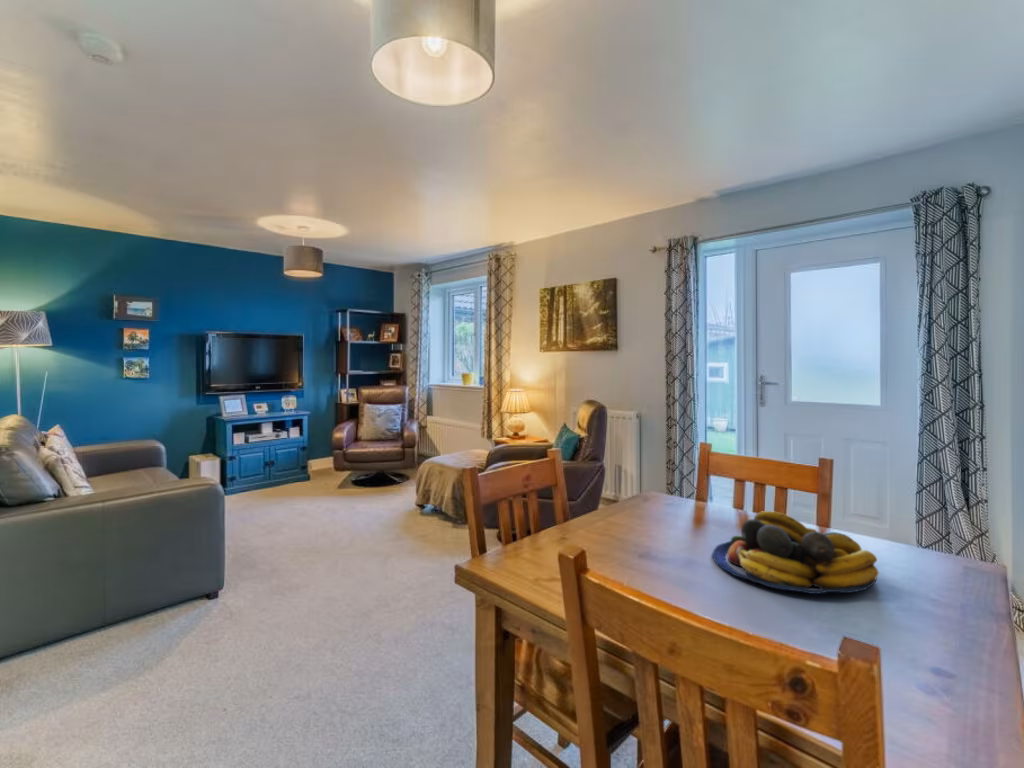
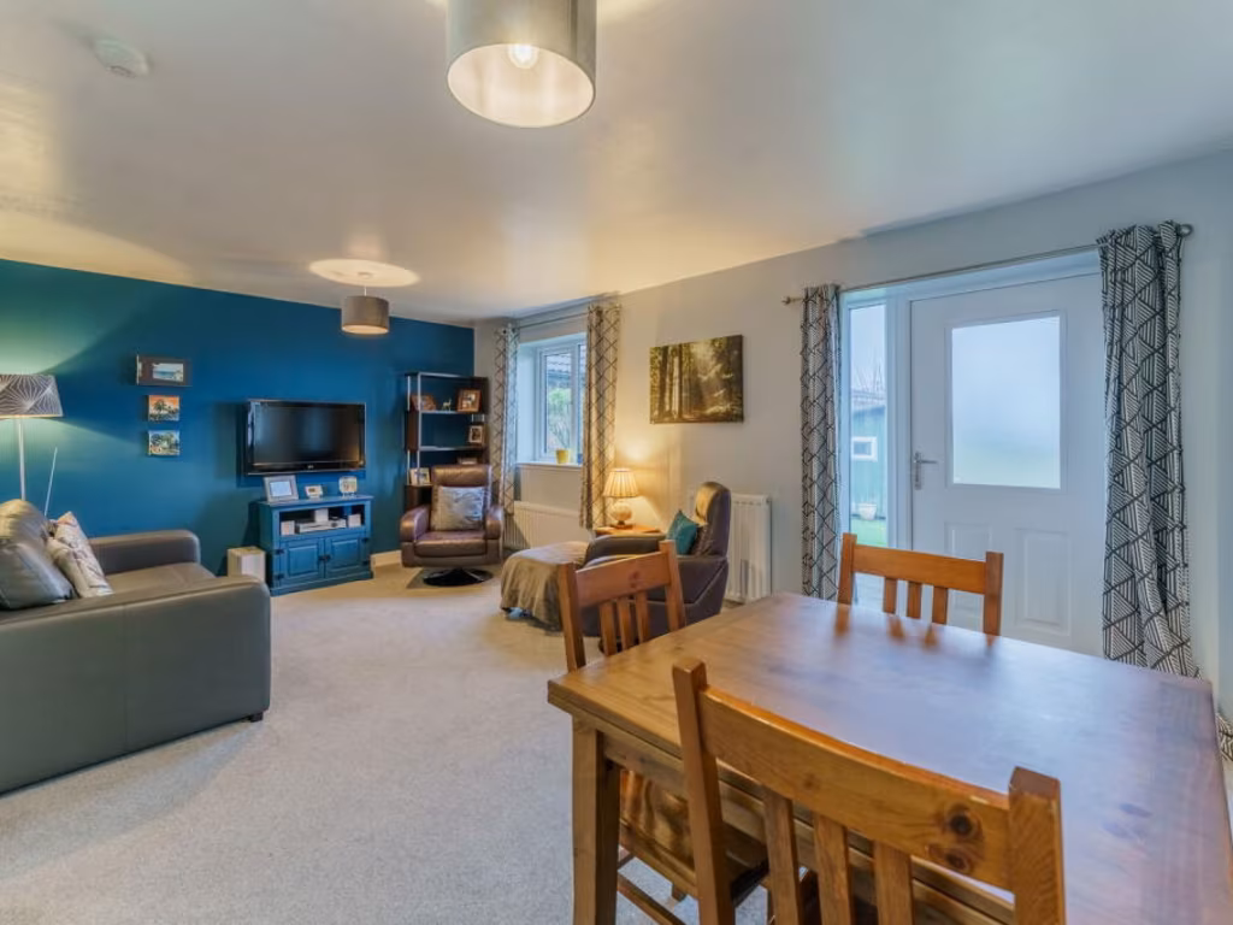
- fruit bowl (787, 540)
